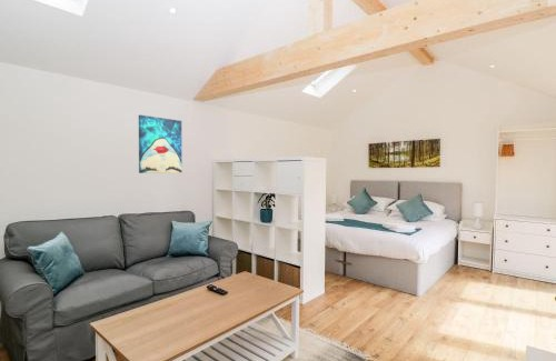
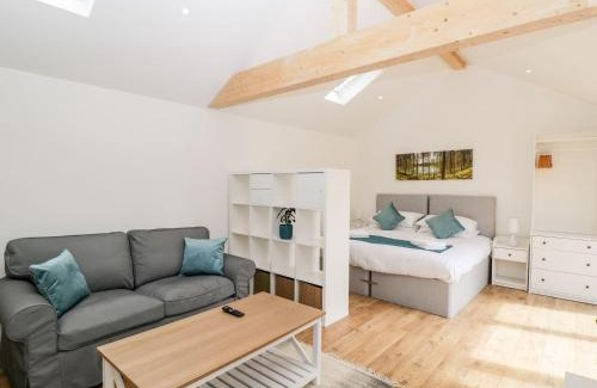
- wall art (161, 146)
